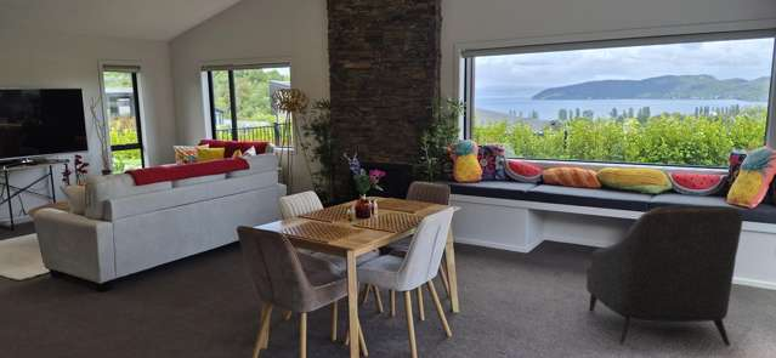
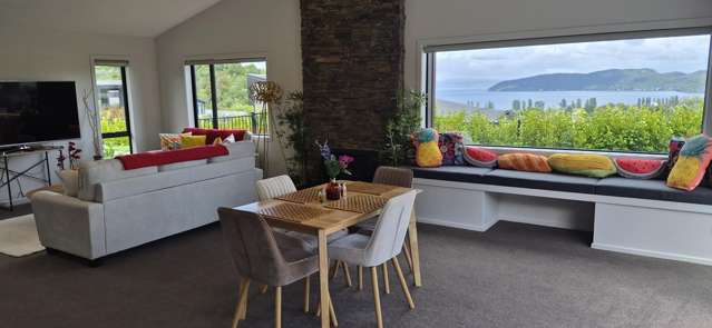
- armchair (663, 265)
